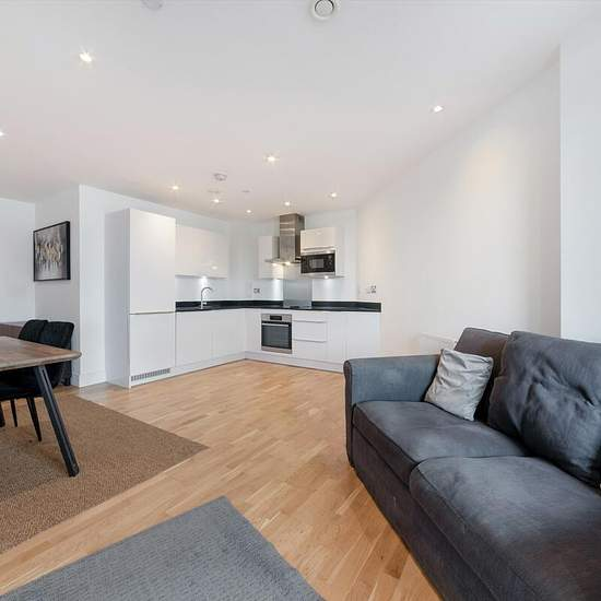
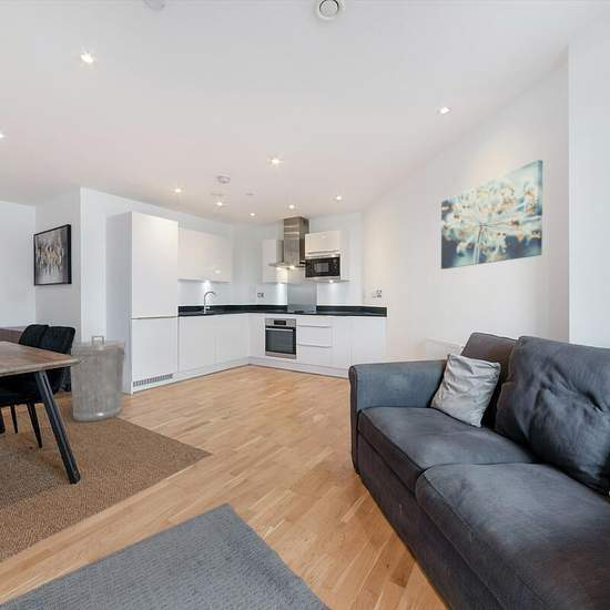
+ wall art (482, 224)
+ trash can (98, 375)
